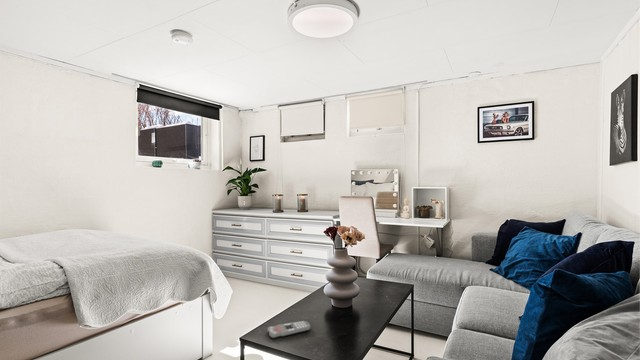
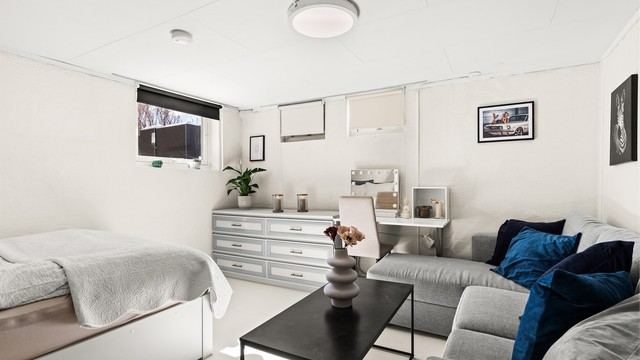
- remote control (289, 329)
